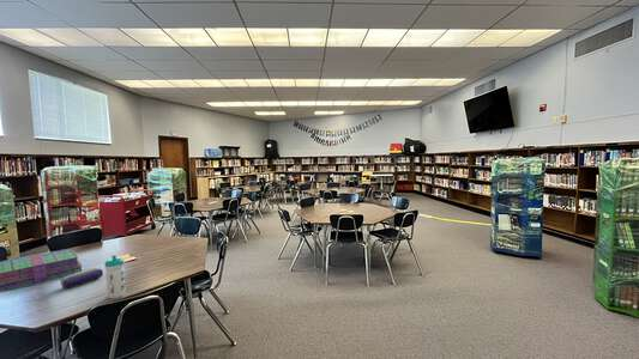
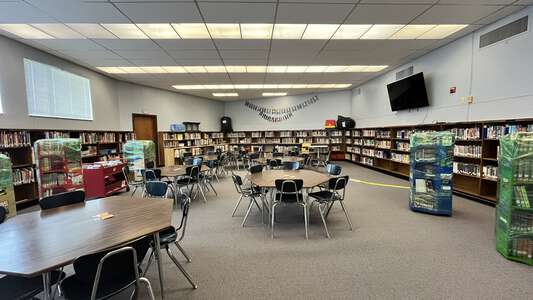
- books (36, 267)
- pencil case (83, 276)
- water bottle (115, 275)
